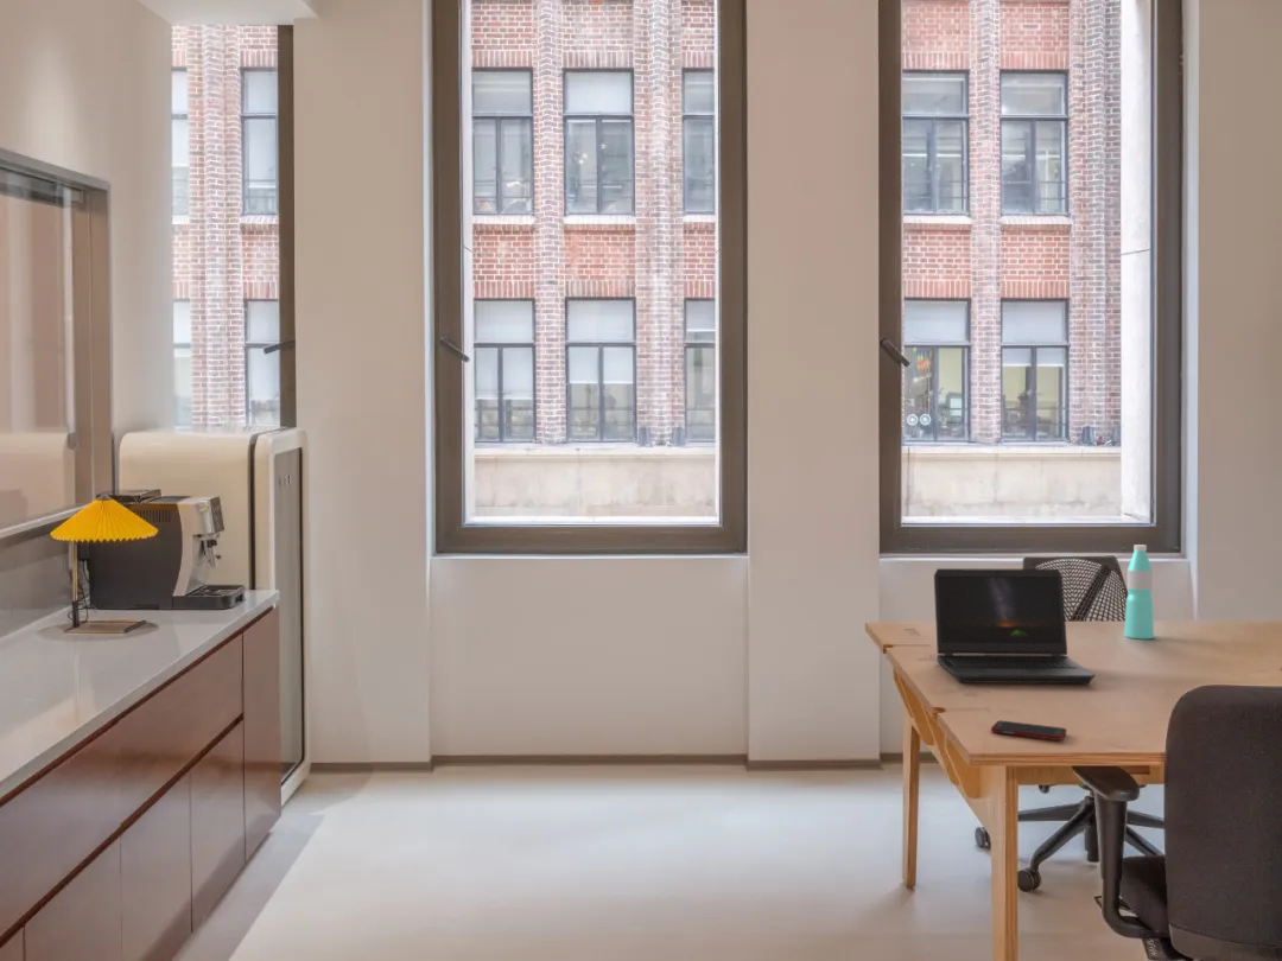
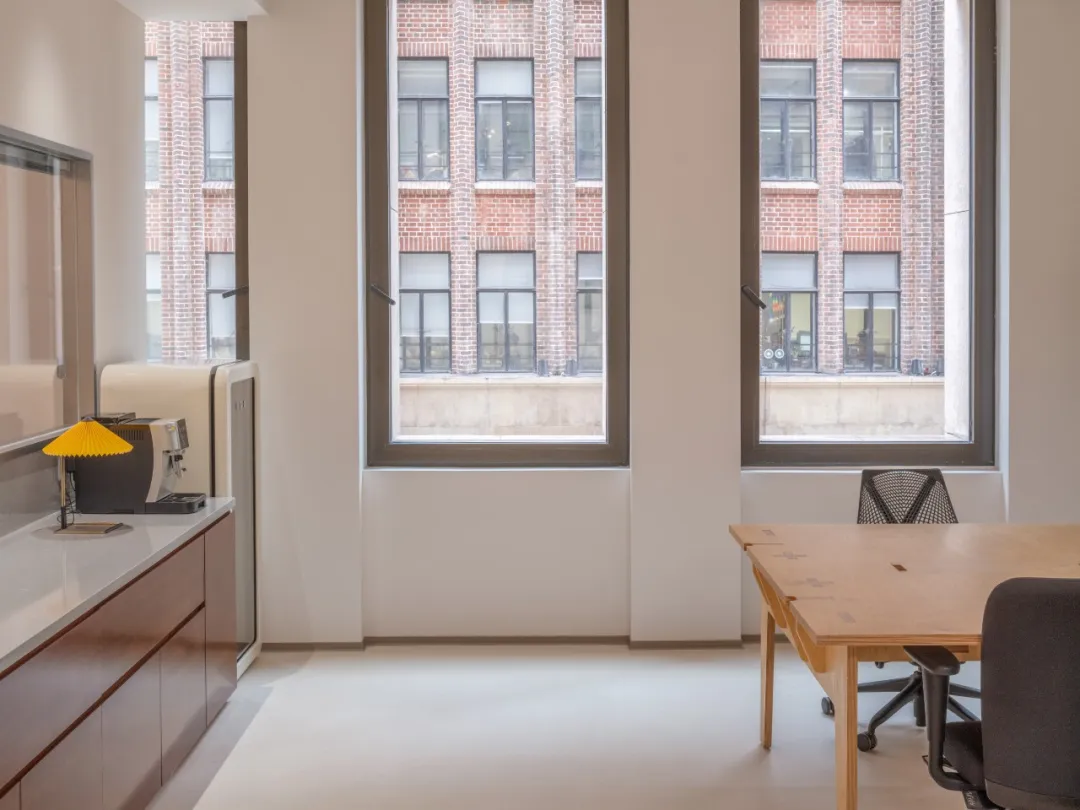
- cell phone (1028, 730)
- laptop computer (1010, 623)
- water bottle (1138, 591)
